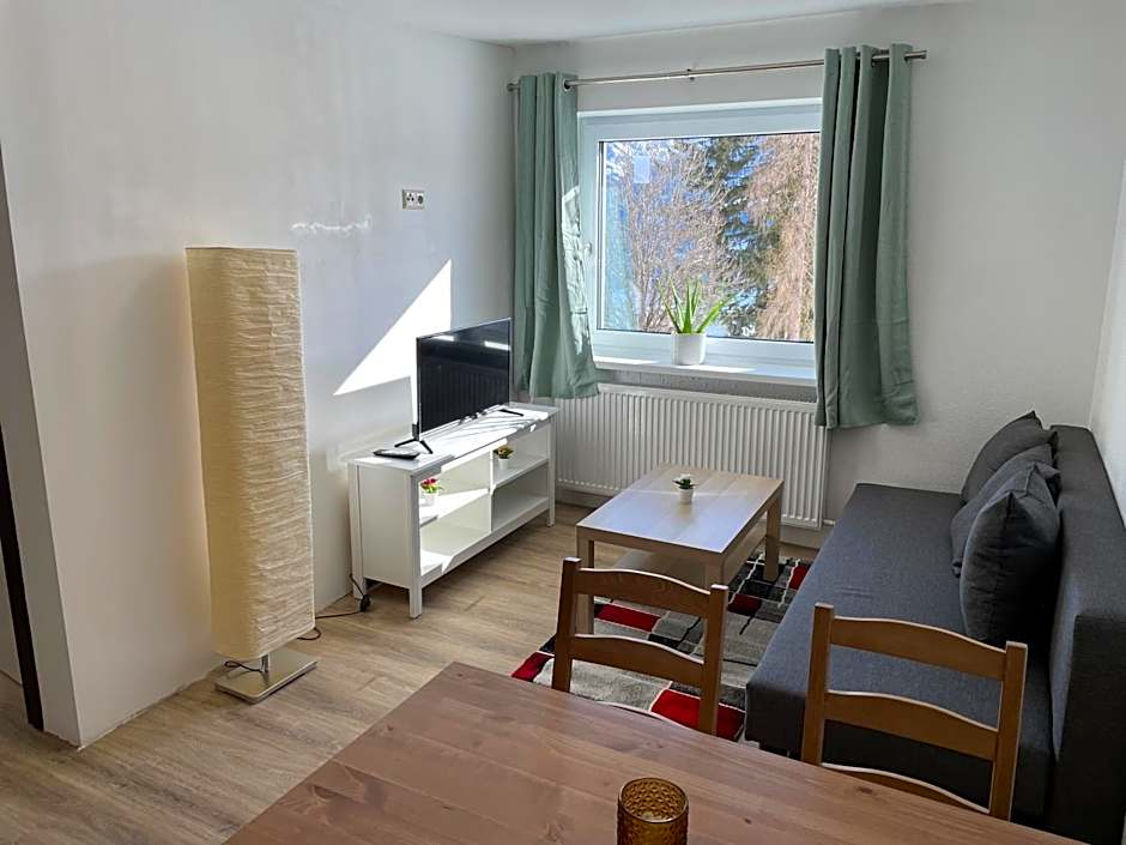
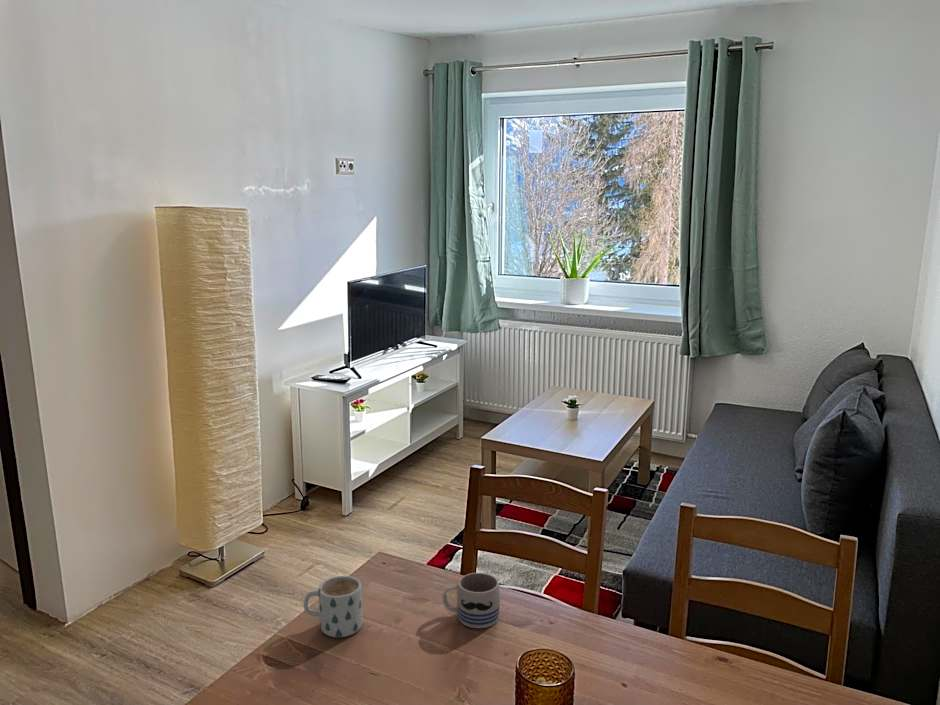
+ mug (332, 606)
+ mug (471, 599)
